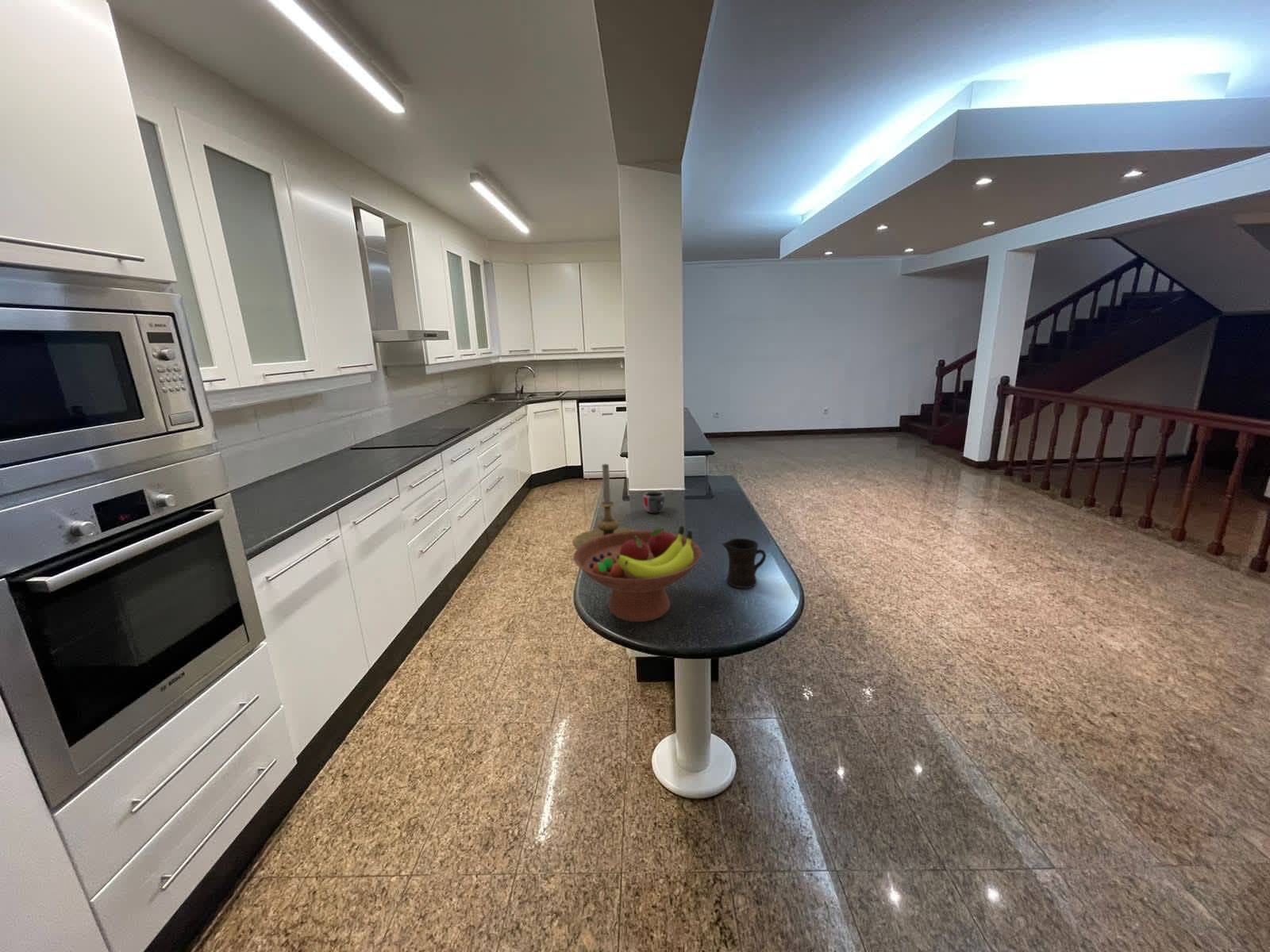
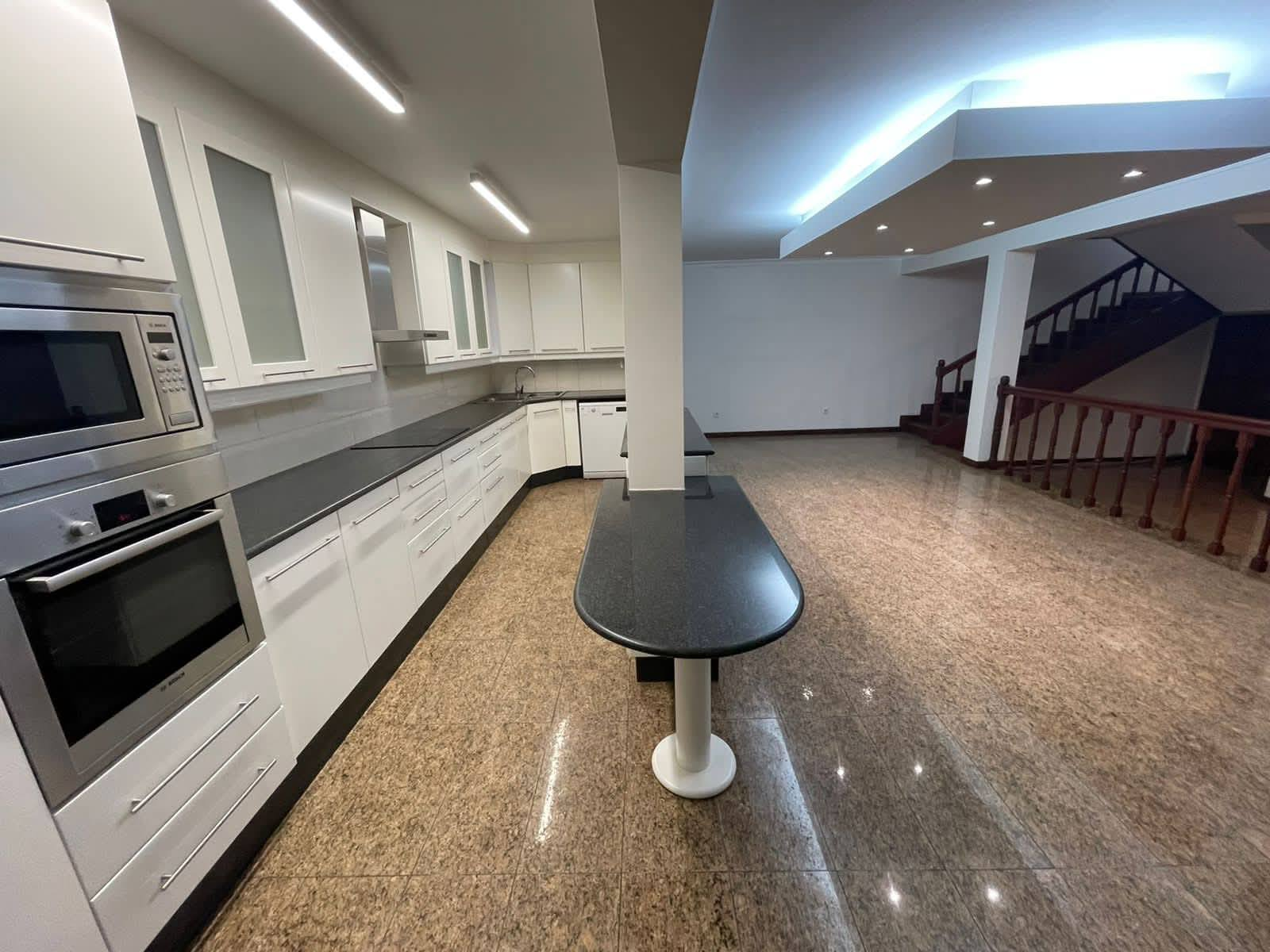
- mug (743, 562)
- candle holder (607, 505)
- fruit bowl (637, 569)
- mug (656, 503)
